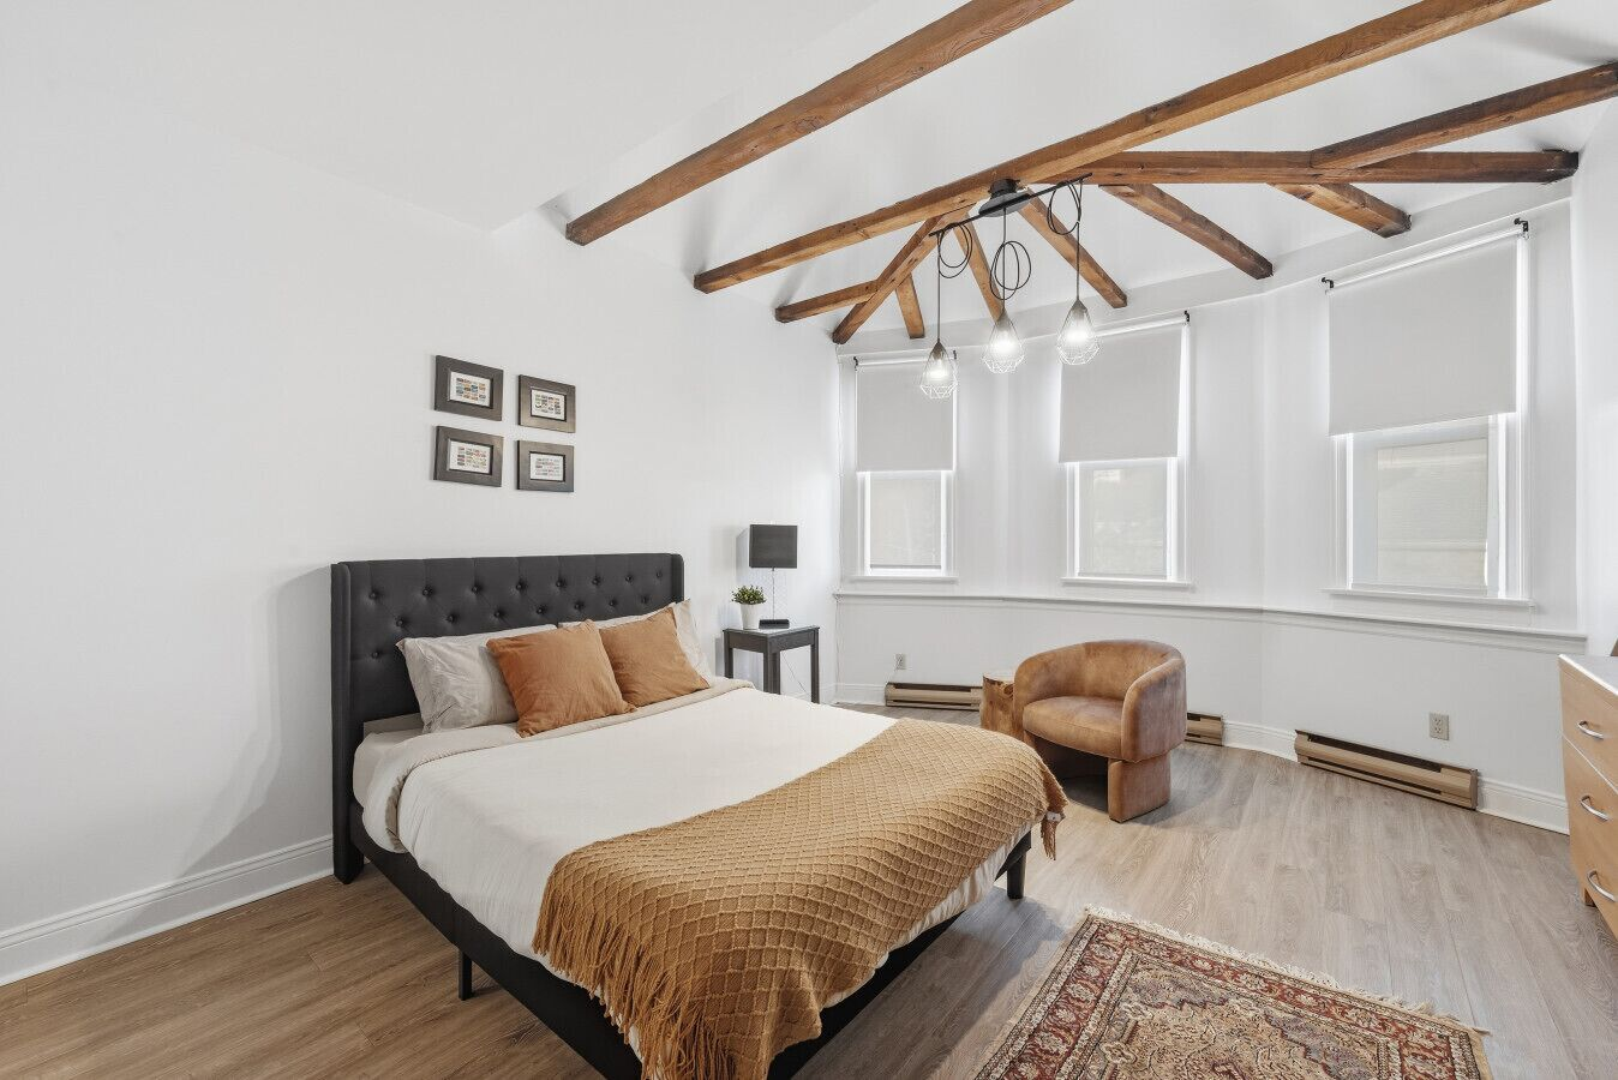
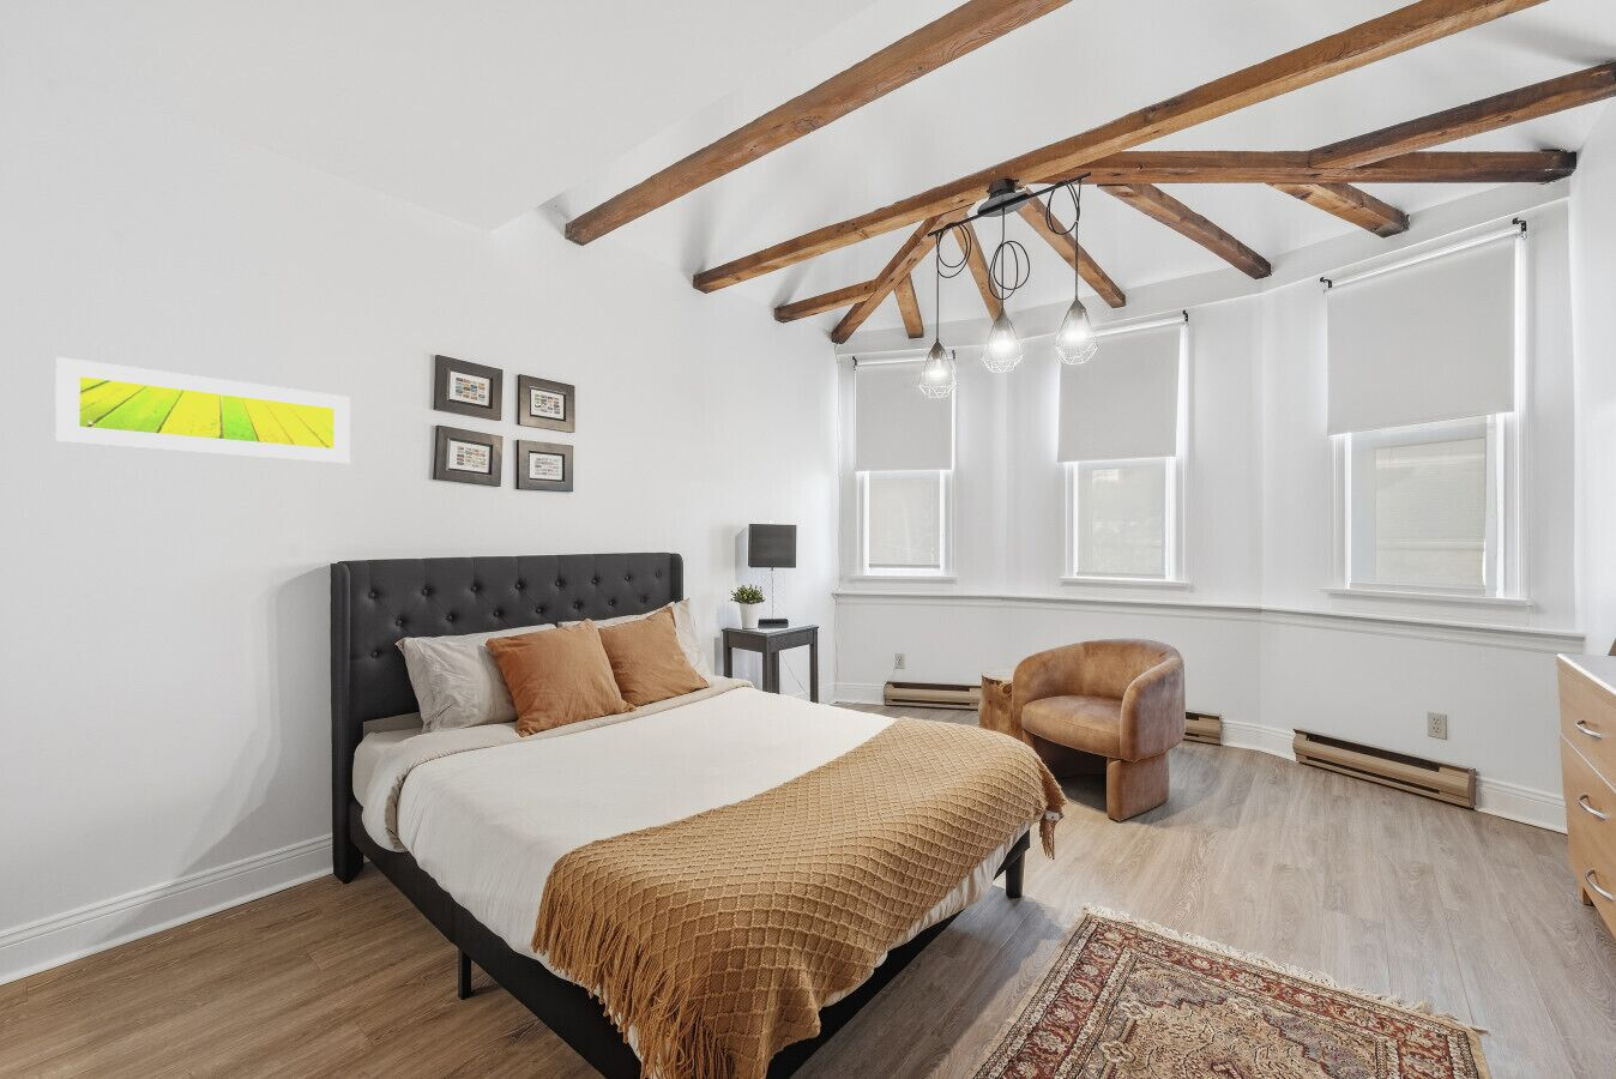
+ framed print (219, 415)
